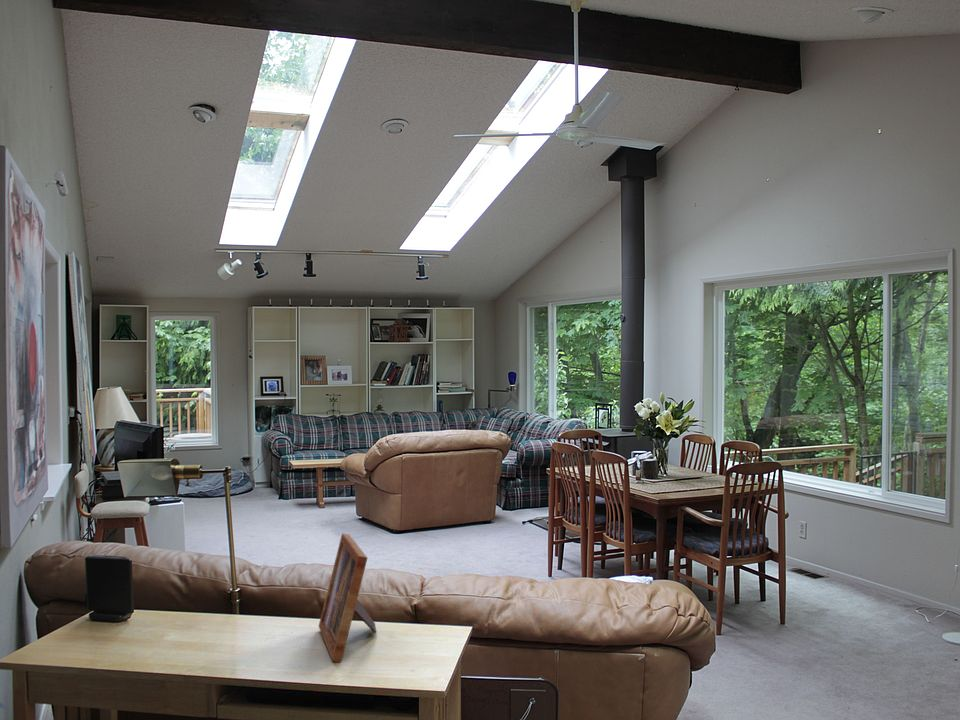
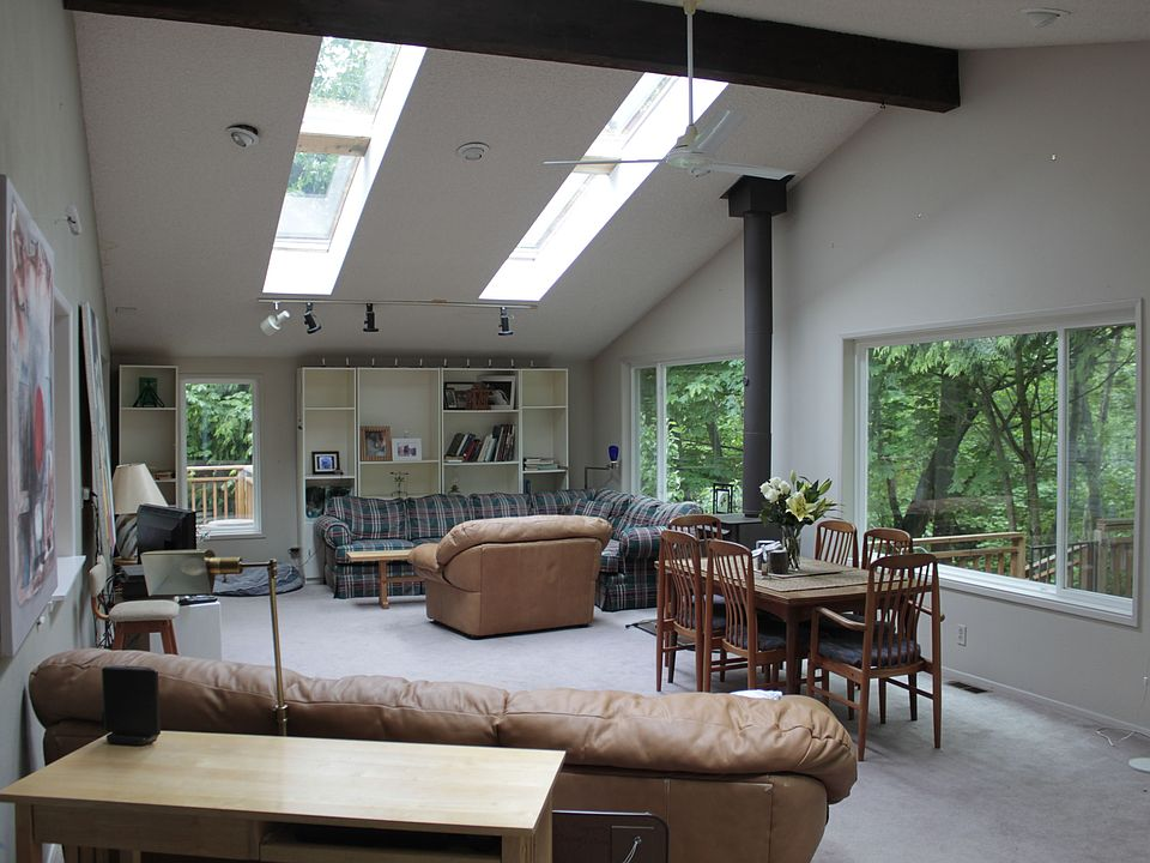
- picture frame (354, 592)
